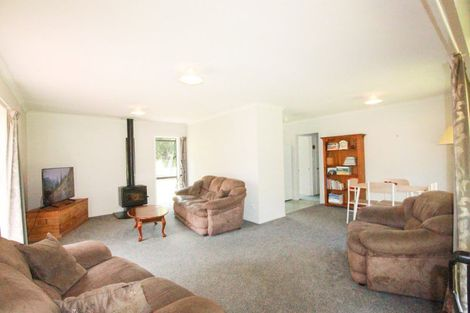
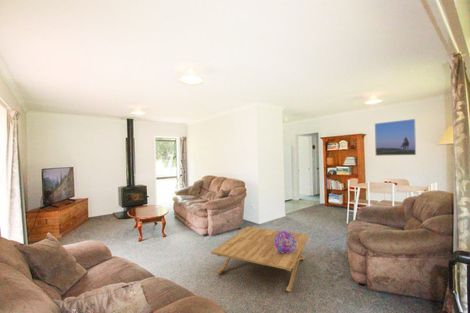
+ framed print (394, 138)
+ coffee table (264, 253)
+ decorative sphere (284, 241)
